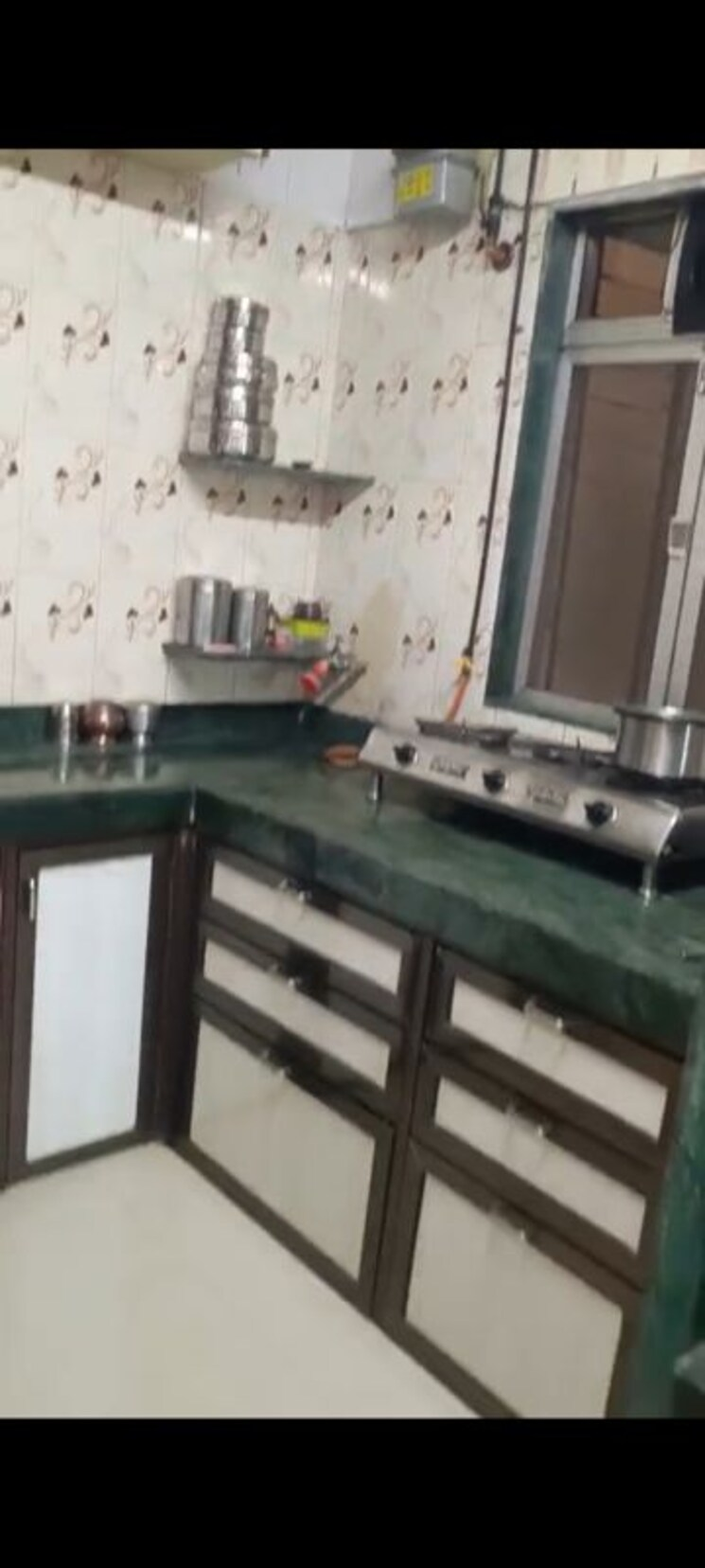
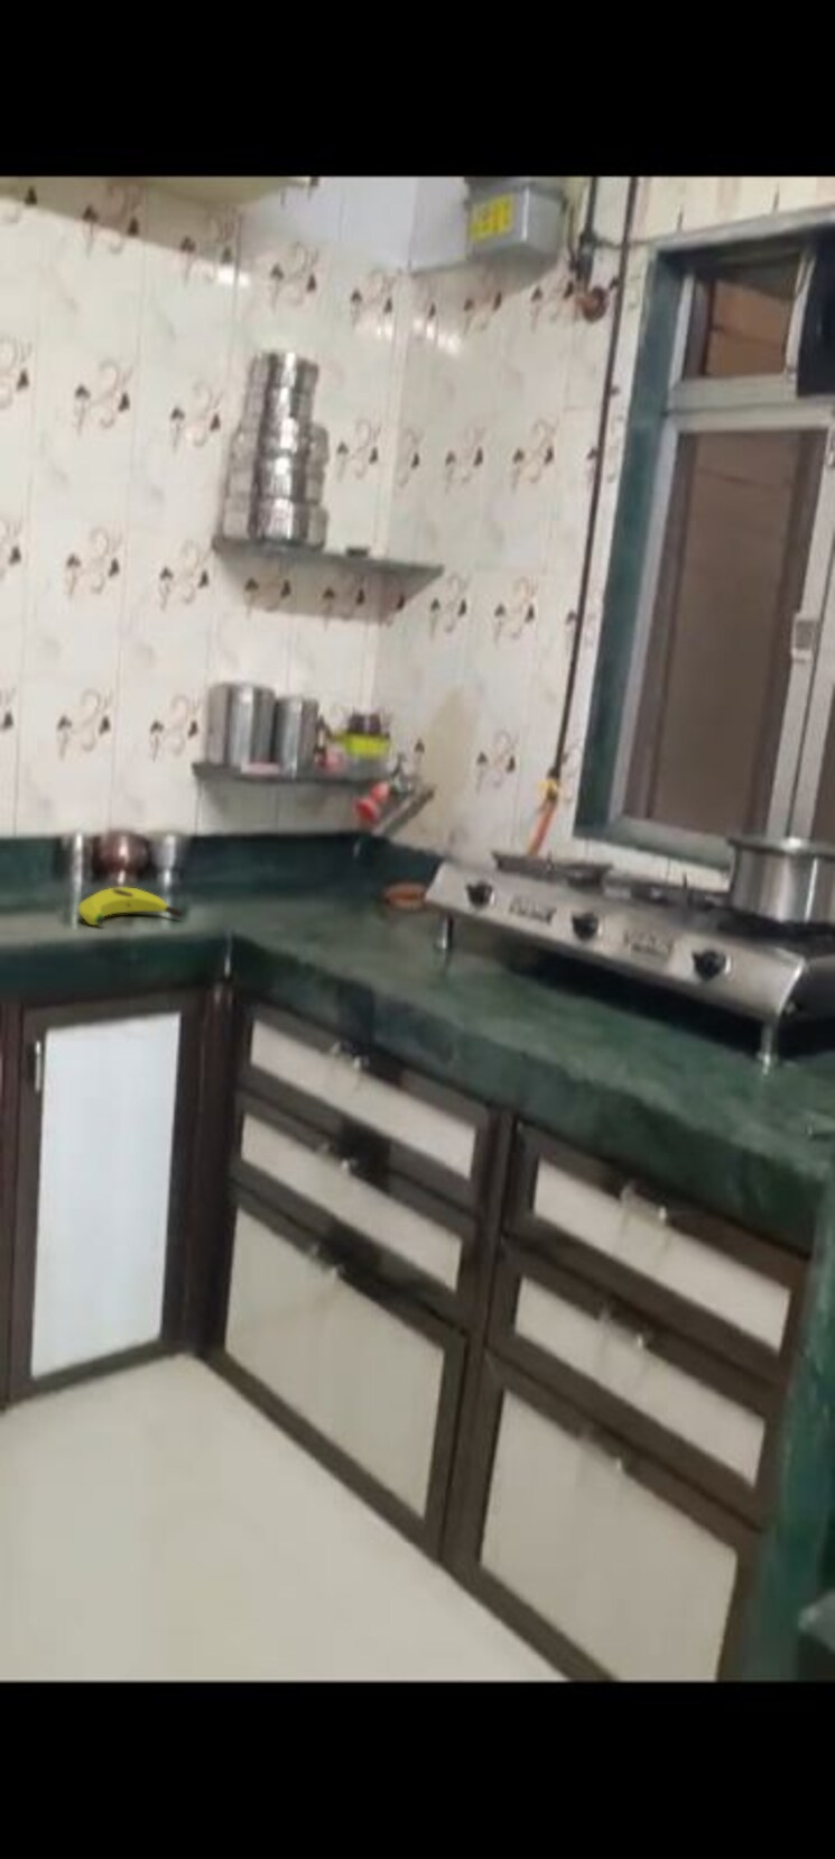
+ banana (129, 907)
